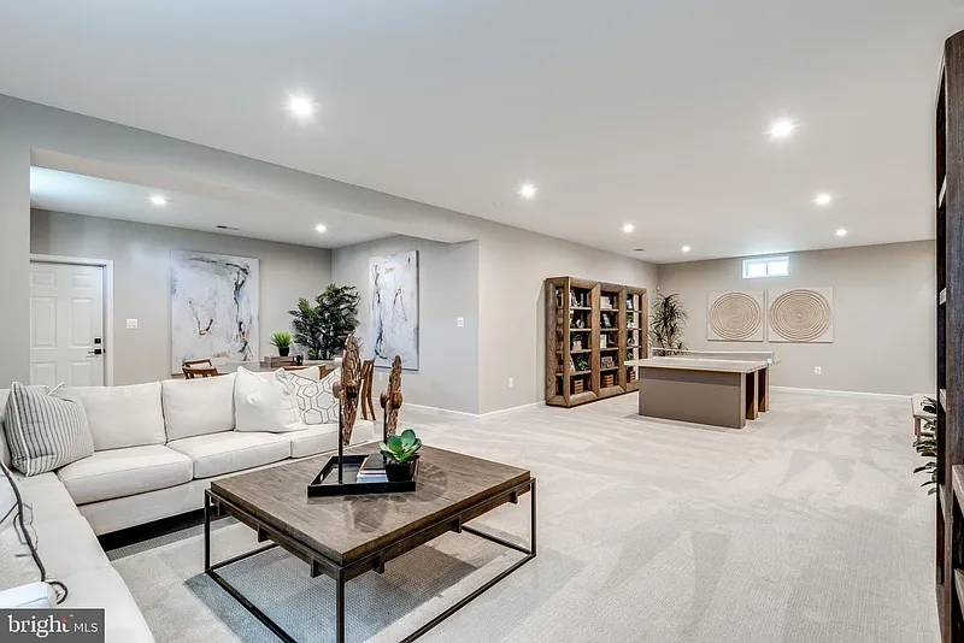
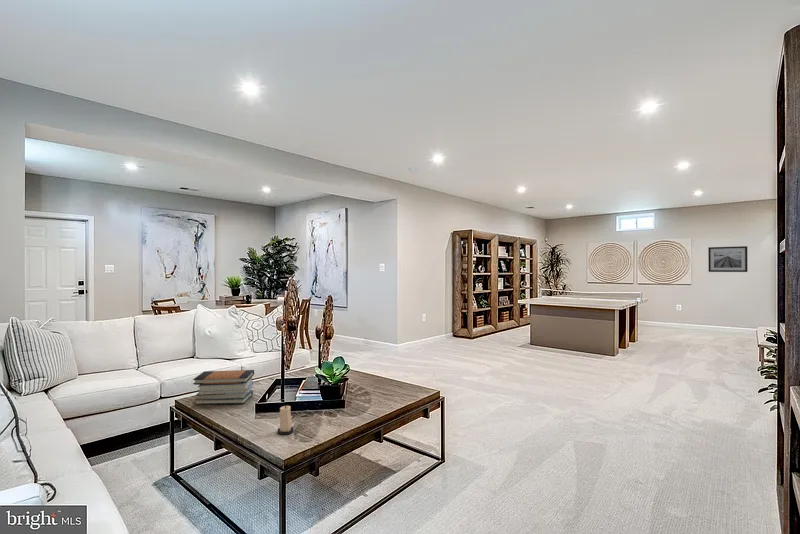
+ book stack (225, 386)
+ wall art (727, 259)
+ candle (285, 418)
